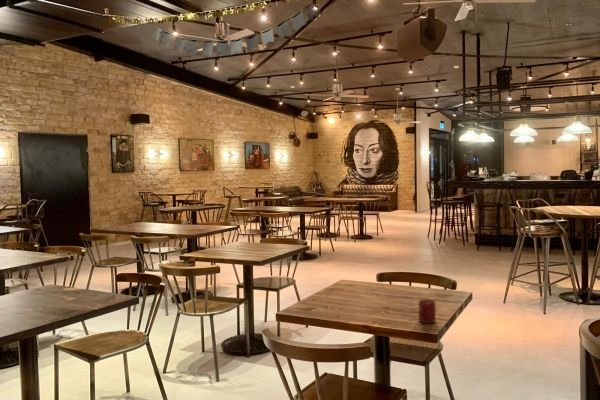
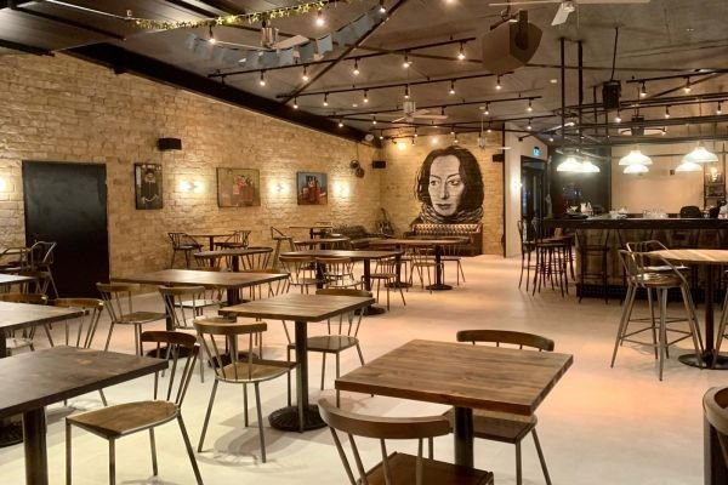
- cup (425, 311)
